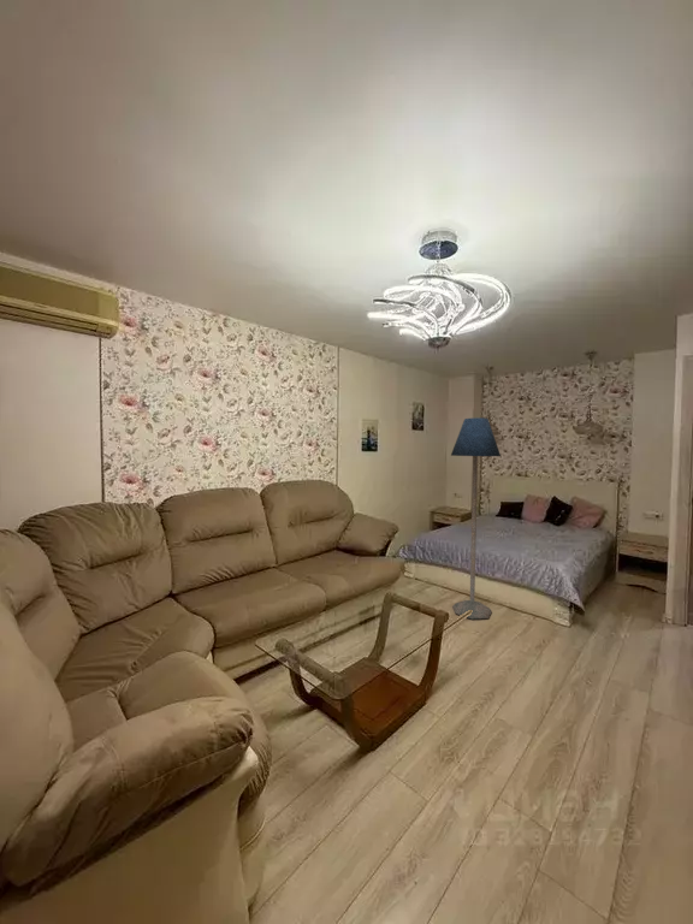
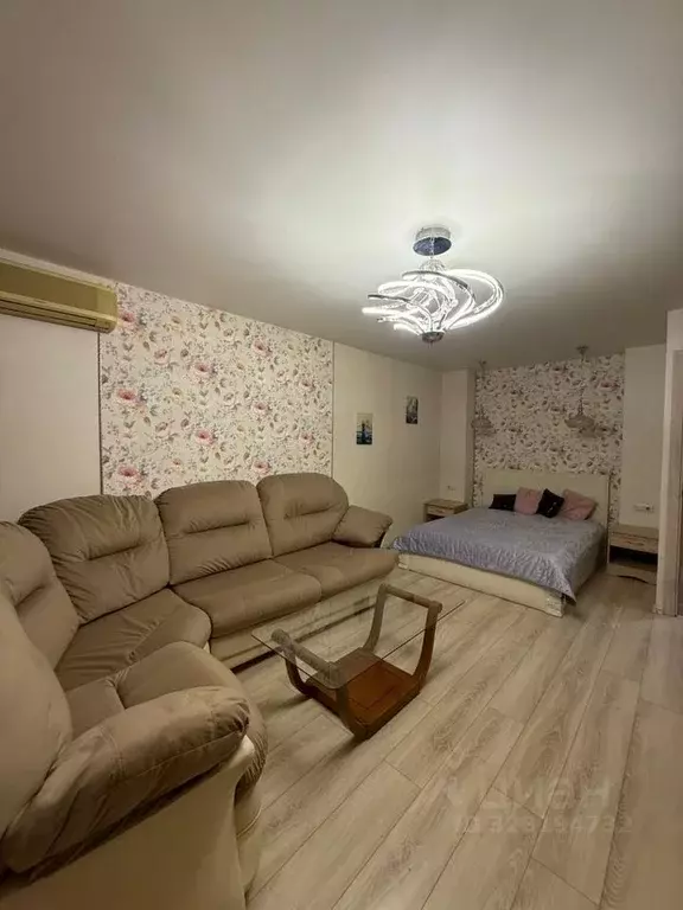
- floor lamp (474, 515)
